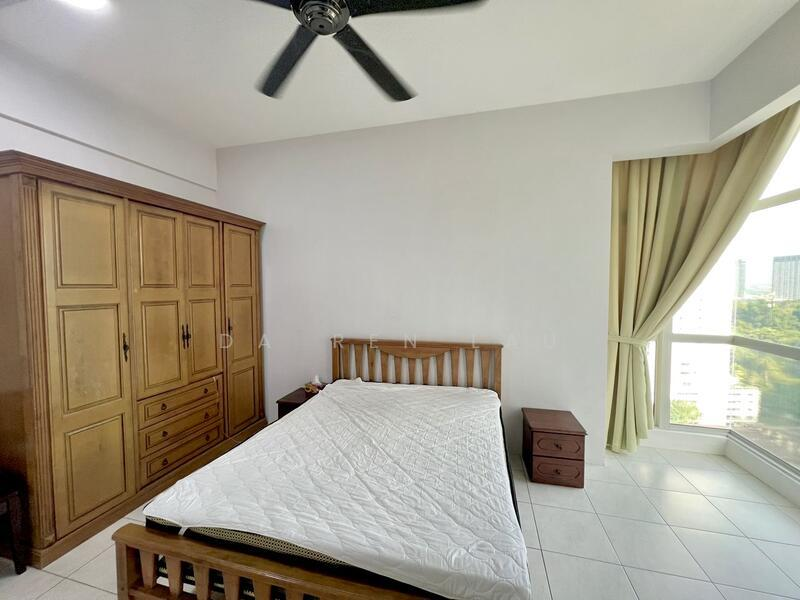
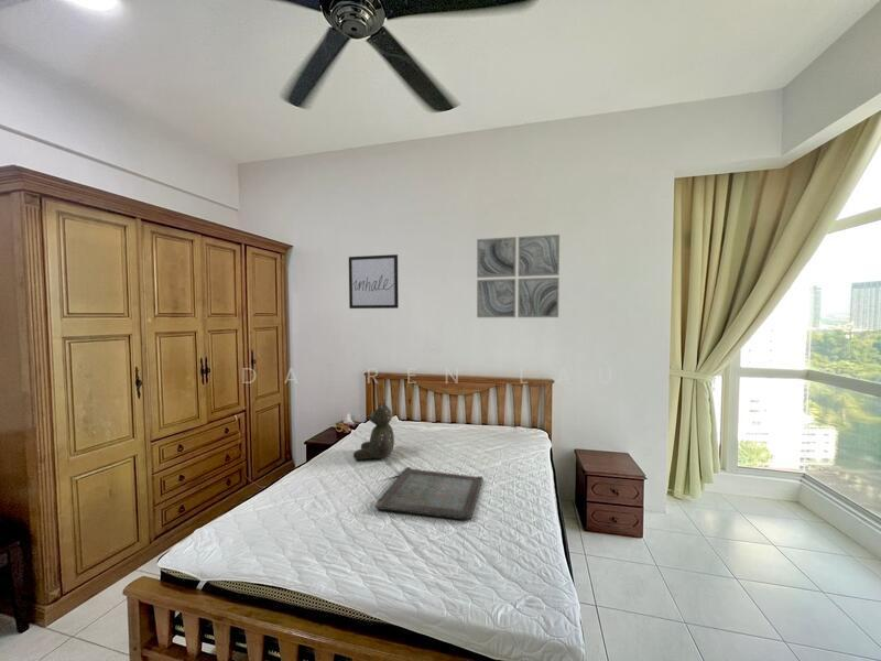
+ wall art (518, 279)
+ wall art (372, 282)
+ serving tray (433, 490)
+ teddy bear (374, 429)
